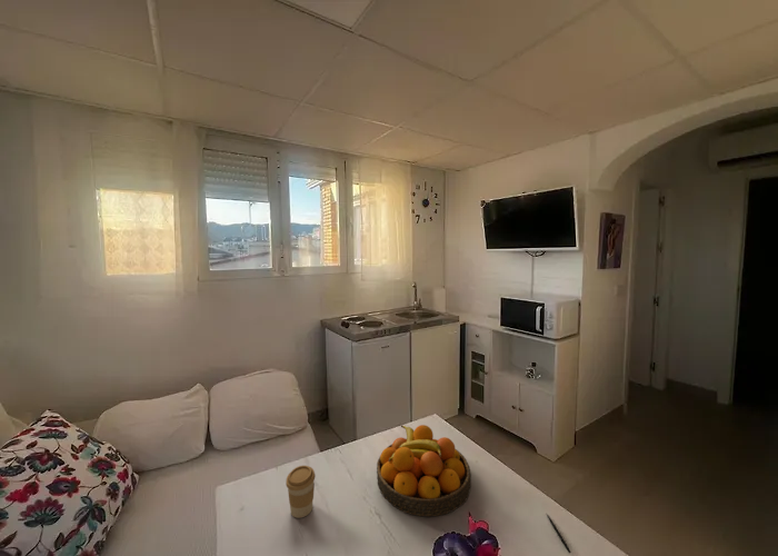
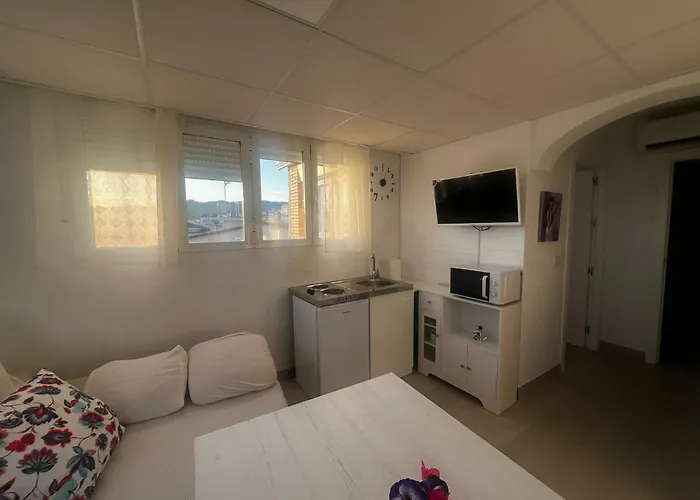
- pen (557, 530)
- coffee cup (300, 490)
- fruit bowl (422, 458)
